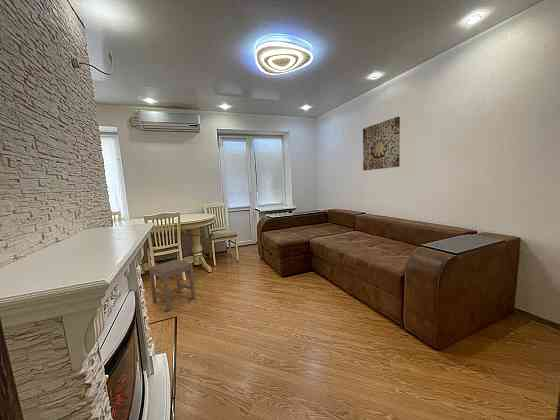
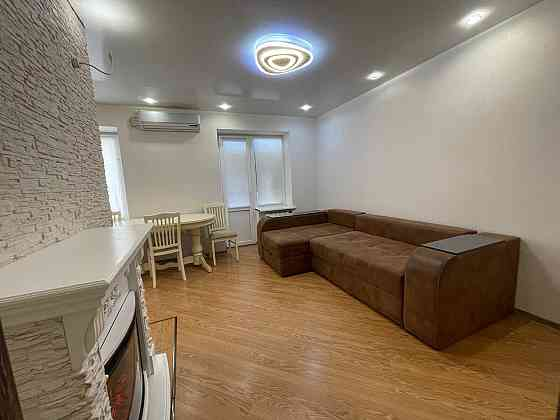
- stool (176, 280)
- wall art (379, 146)
